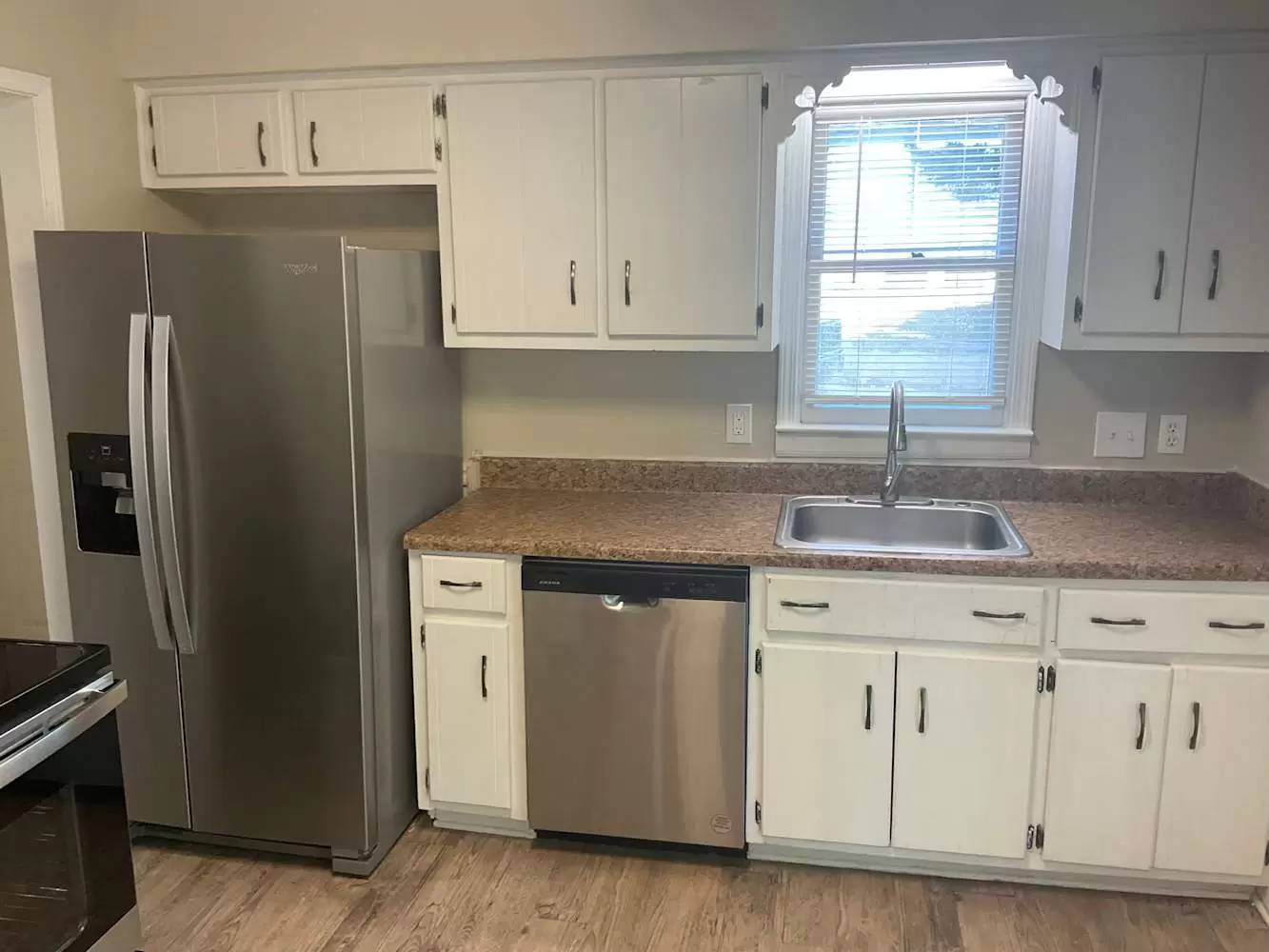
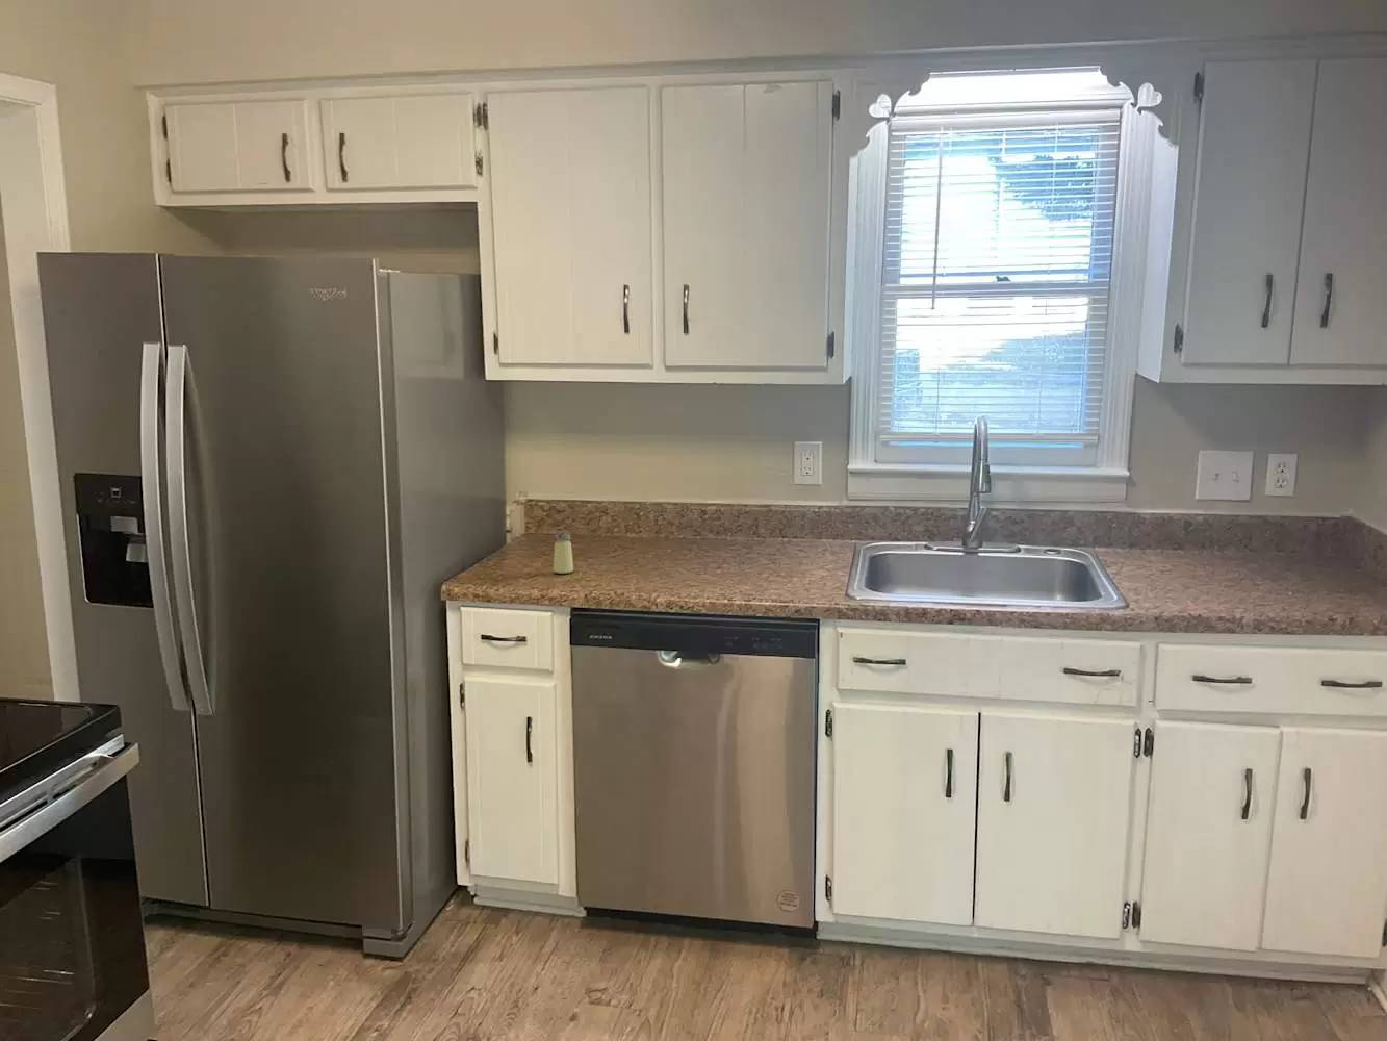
+ saltshaker (563, 552)
